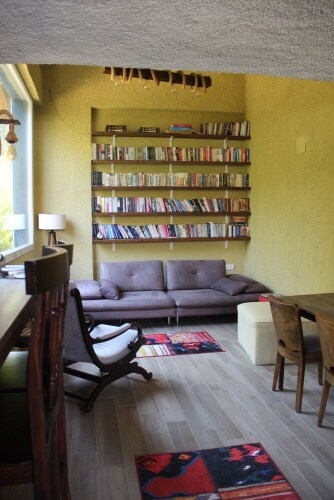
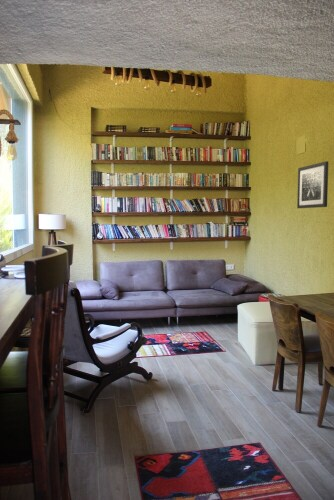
+ wall art (311, 186)
